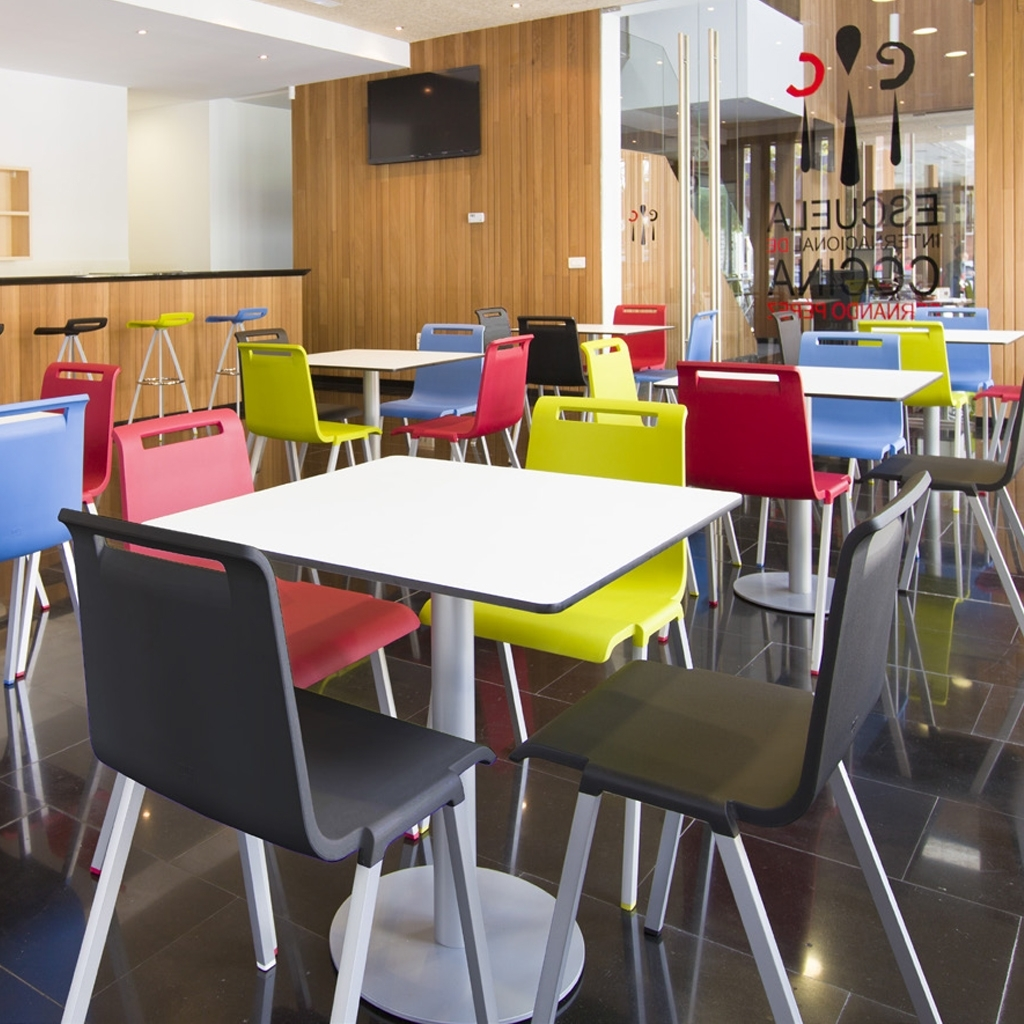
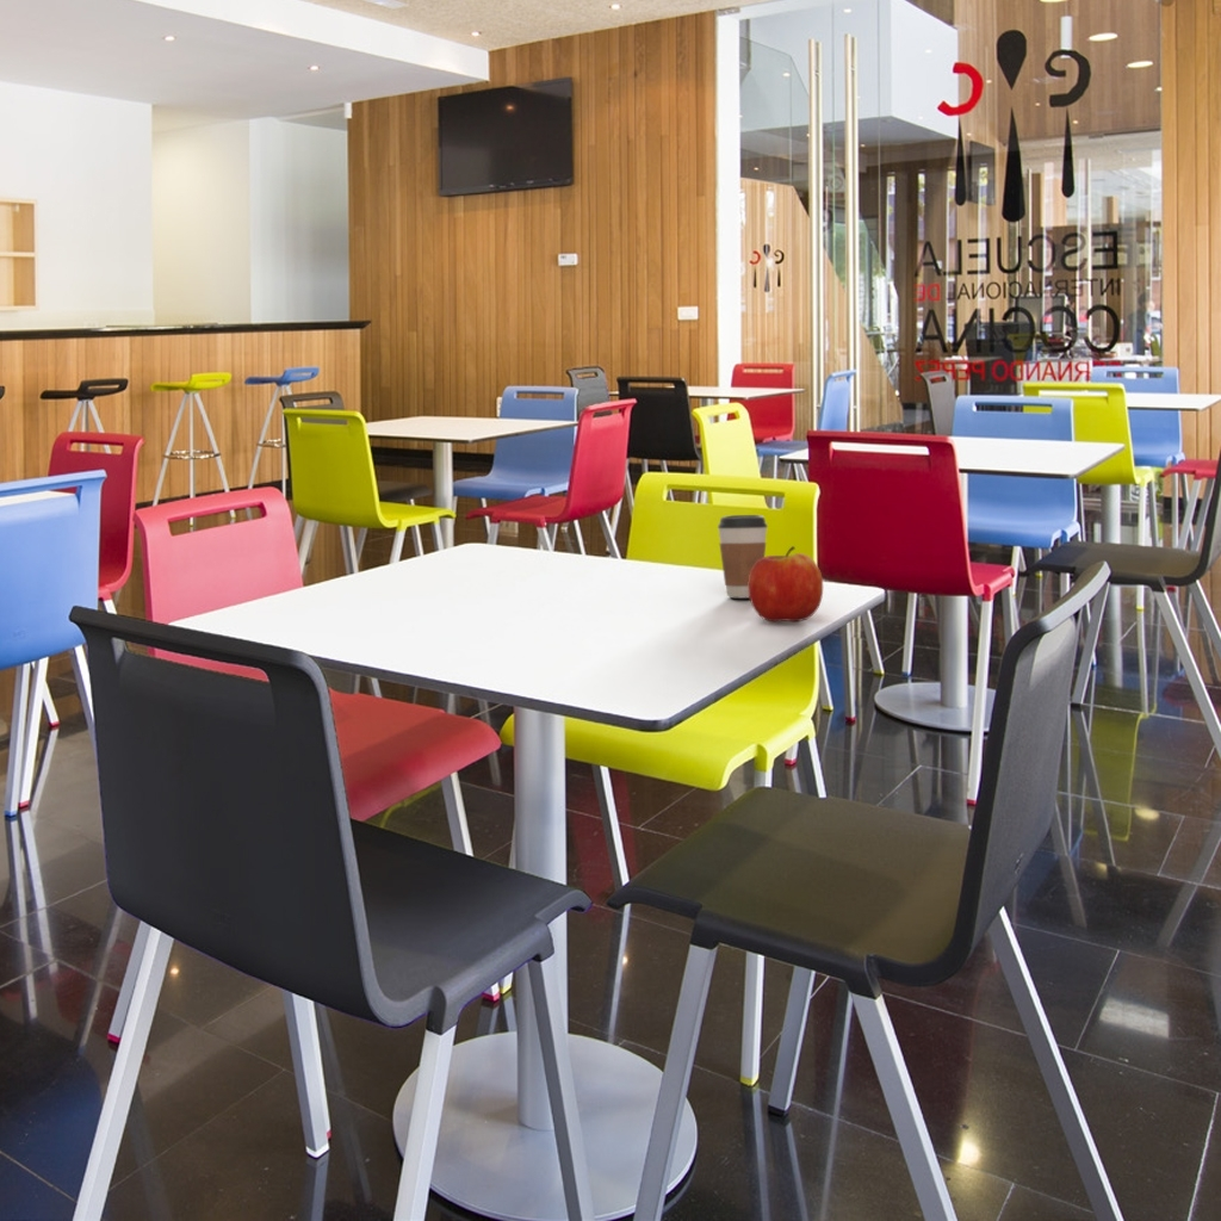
+ apple (785, 583)
+ coffee cup (743, 556)
